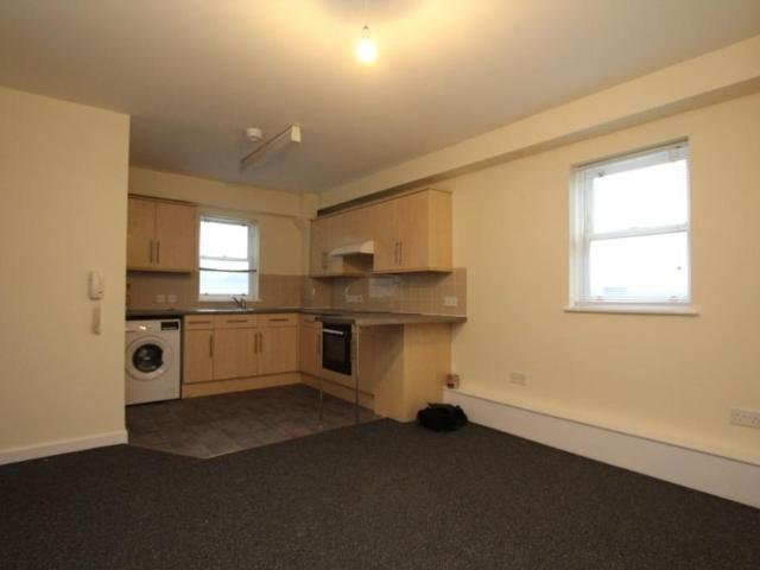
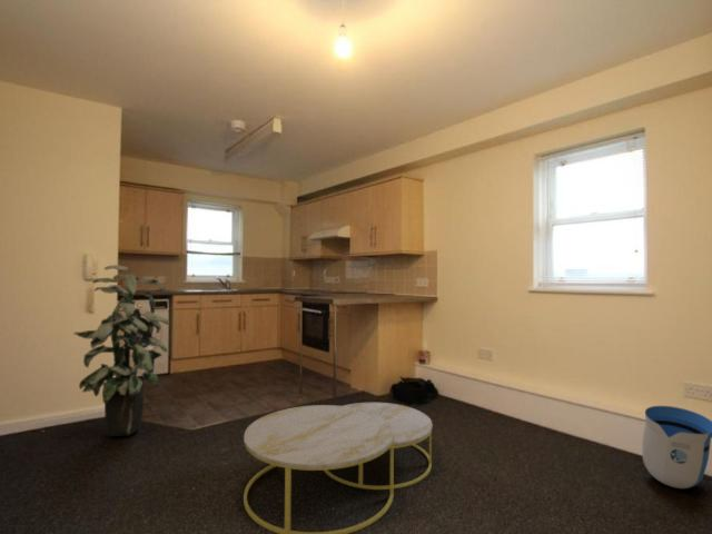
+ indoor plant (122, 348)
+ coffee table (347, 447)
+ sun visor (678, 449)
